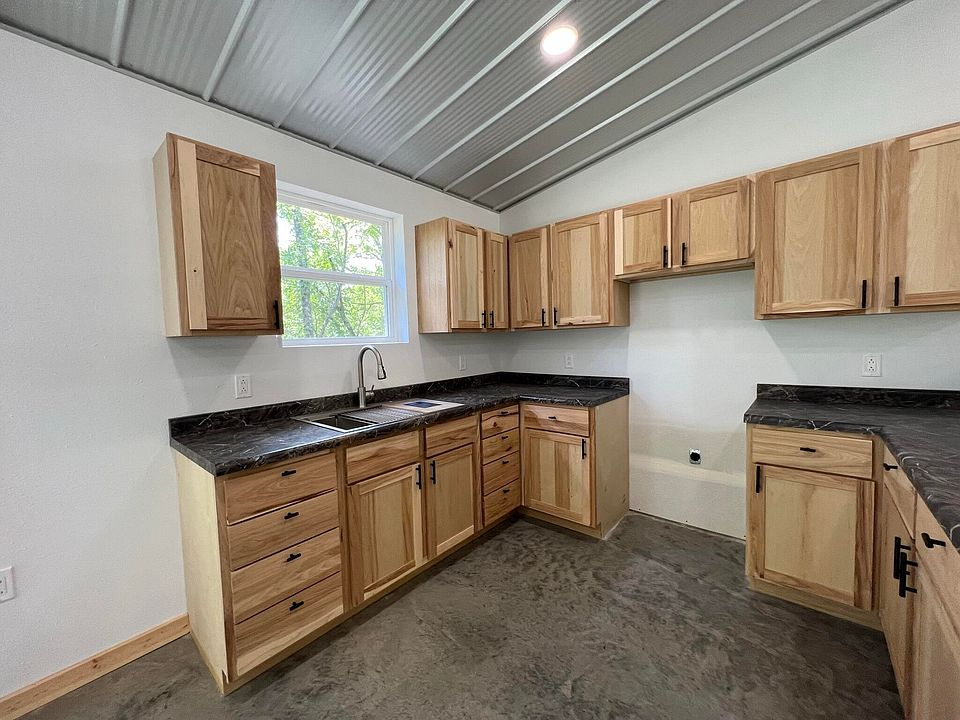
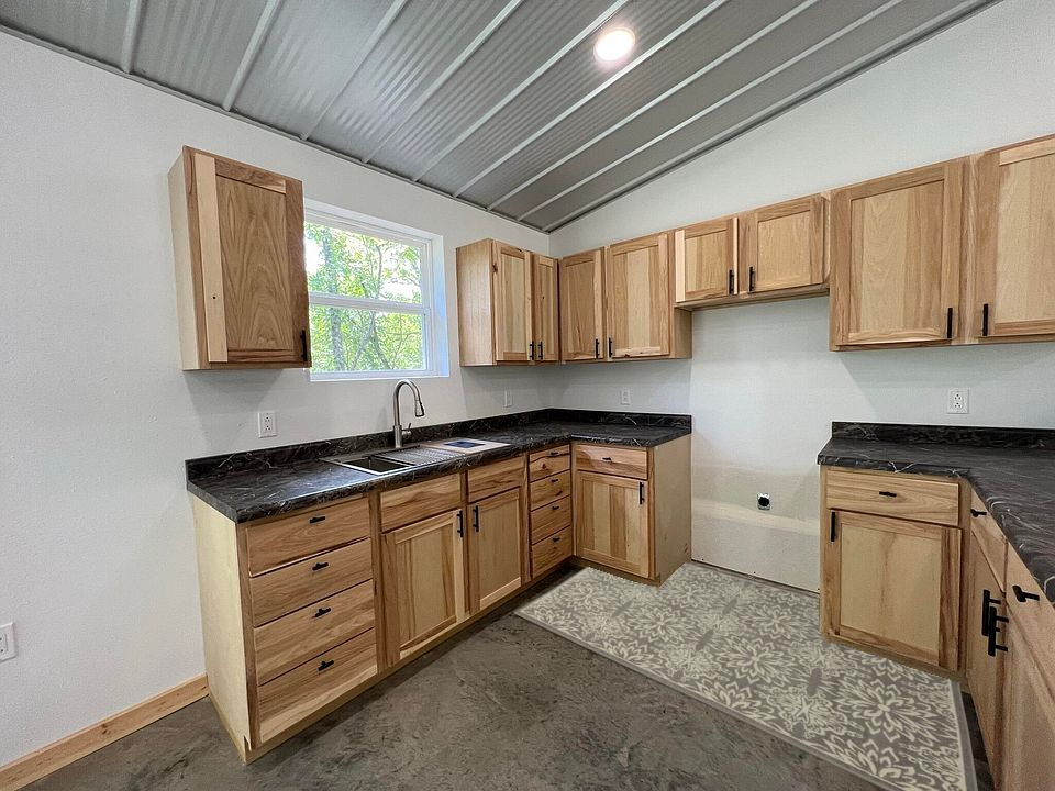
+ rug (719, 623)
